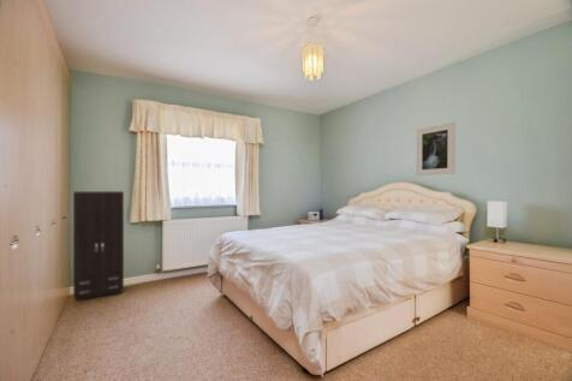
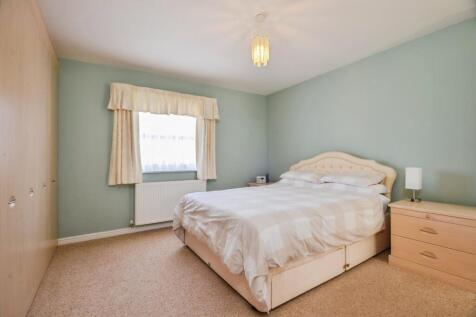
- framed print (434, 150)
- cabinet (100, 242)
